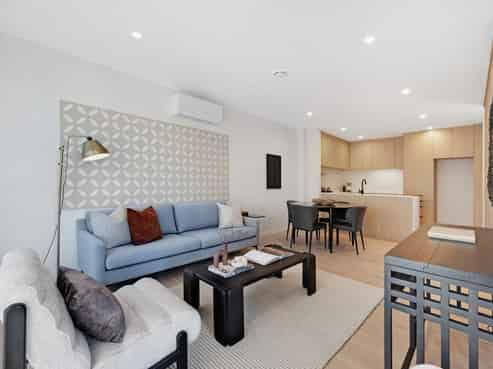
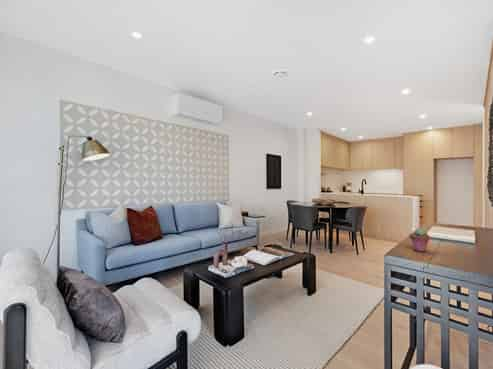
+ potted succulent (419, 239)
